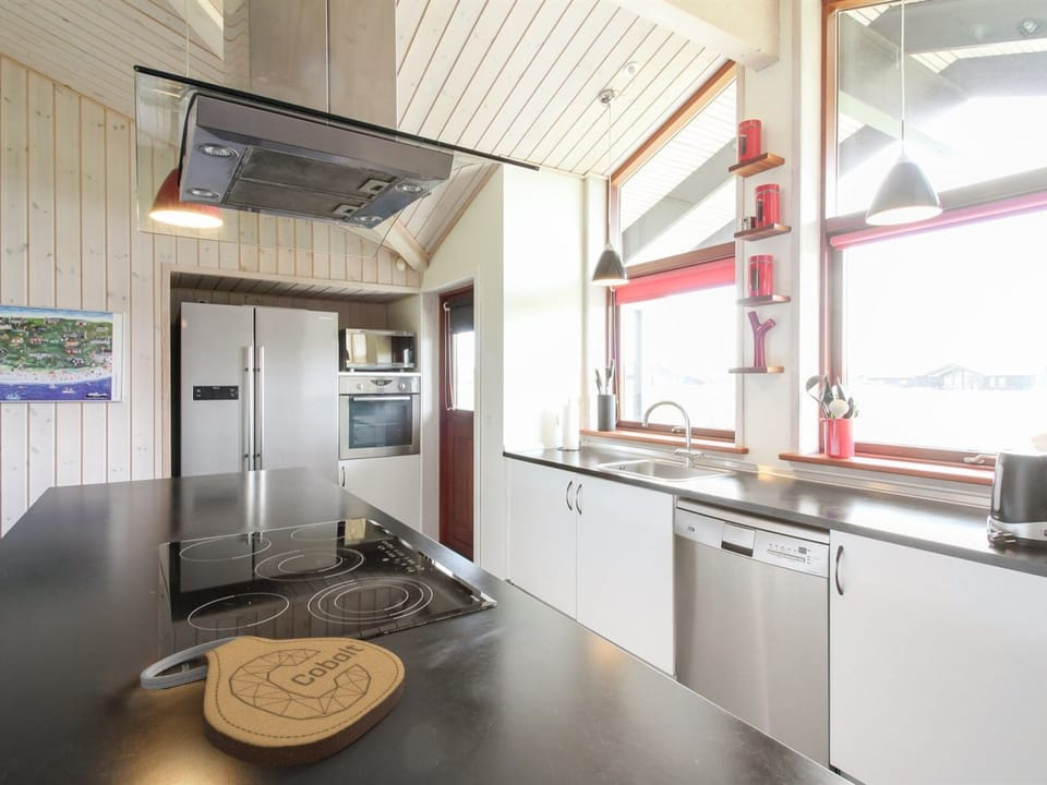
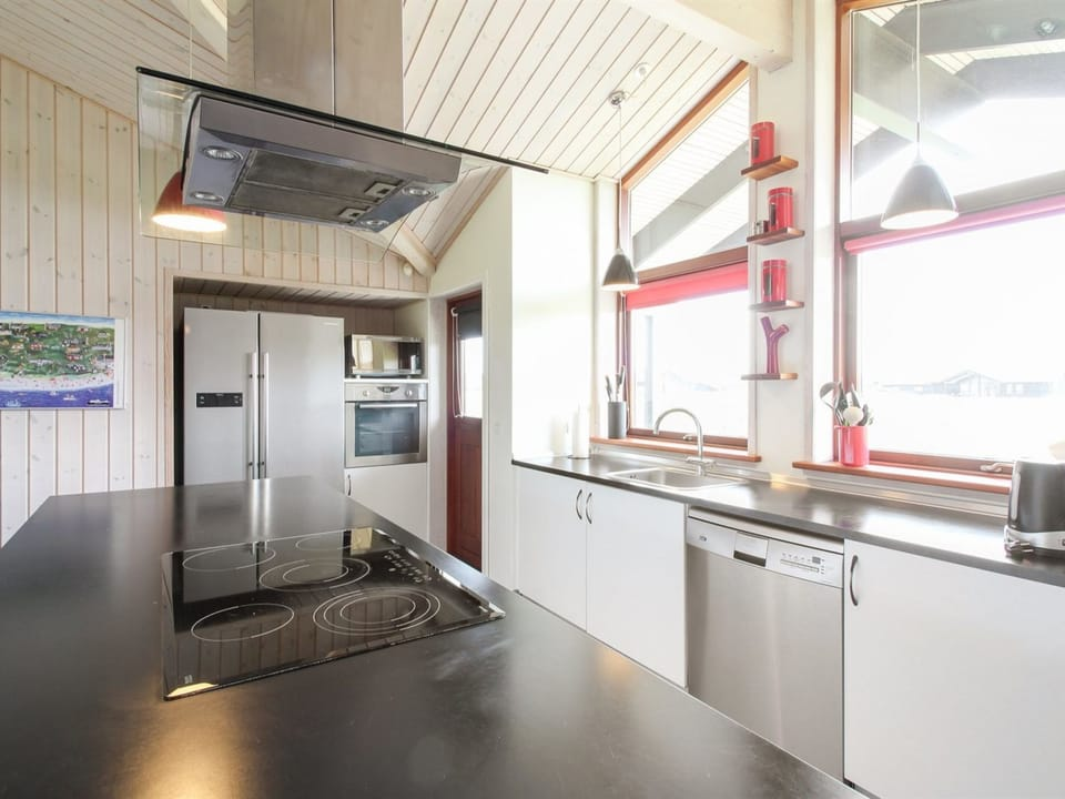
- key chain (261, 673)
